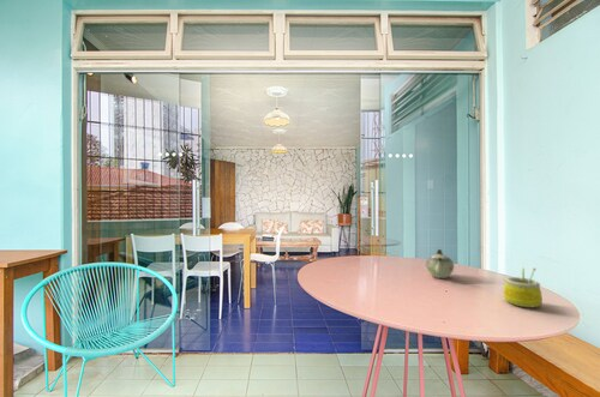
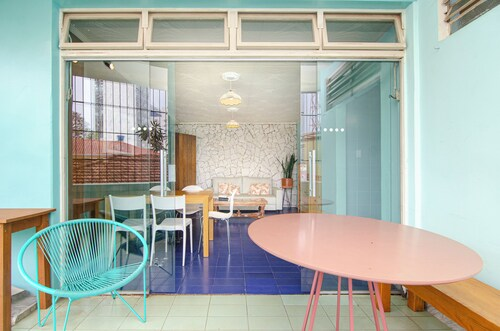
- teapot (439, 263)
- mug (524, 285)
